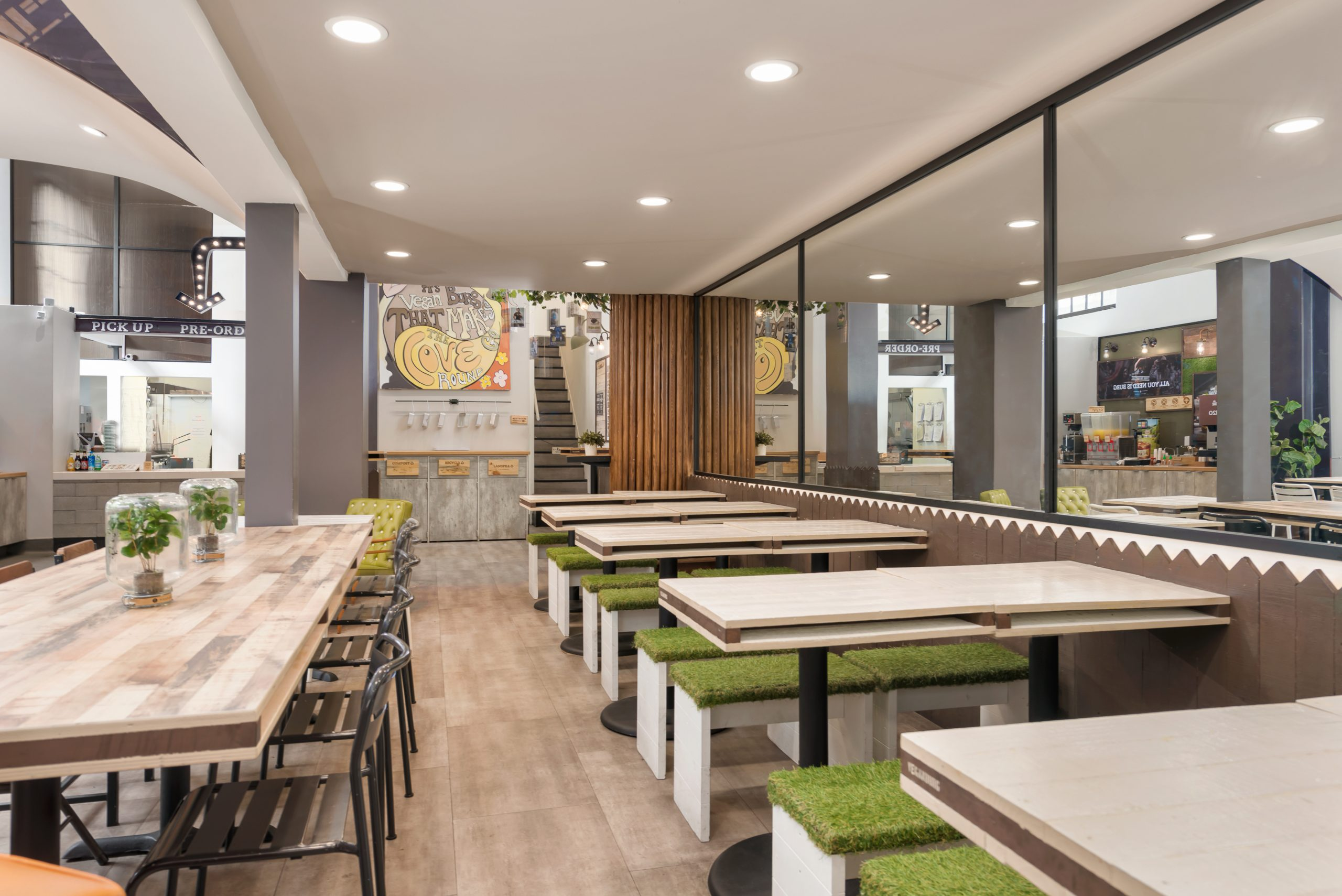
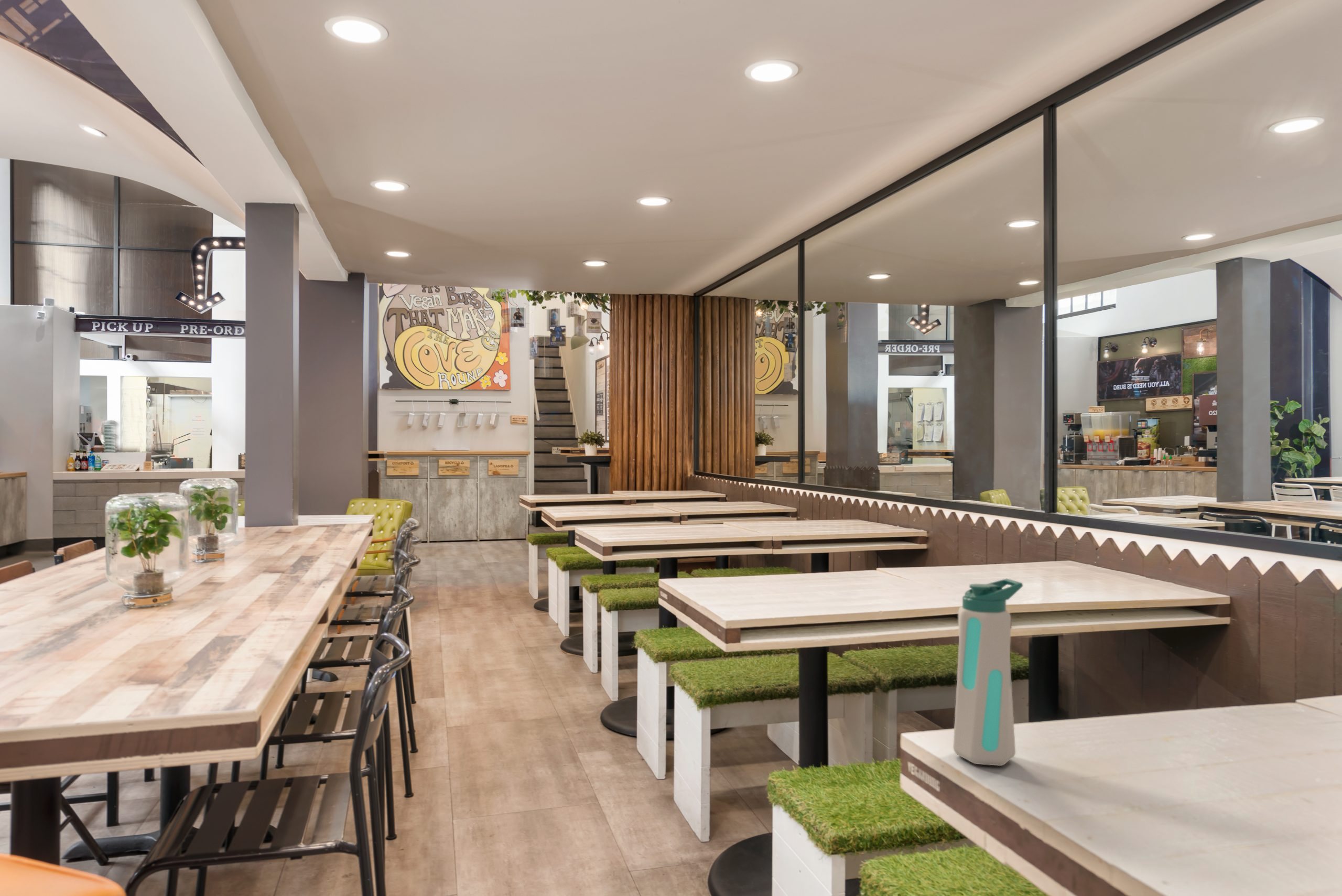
+ water bottle (988, 669)
